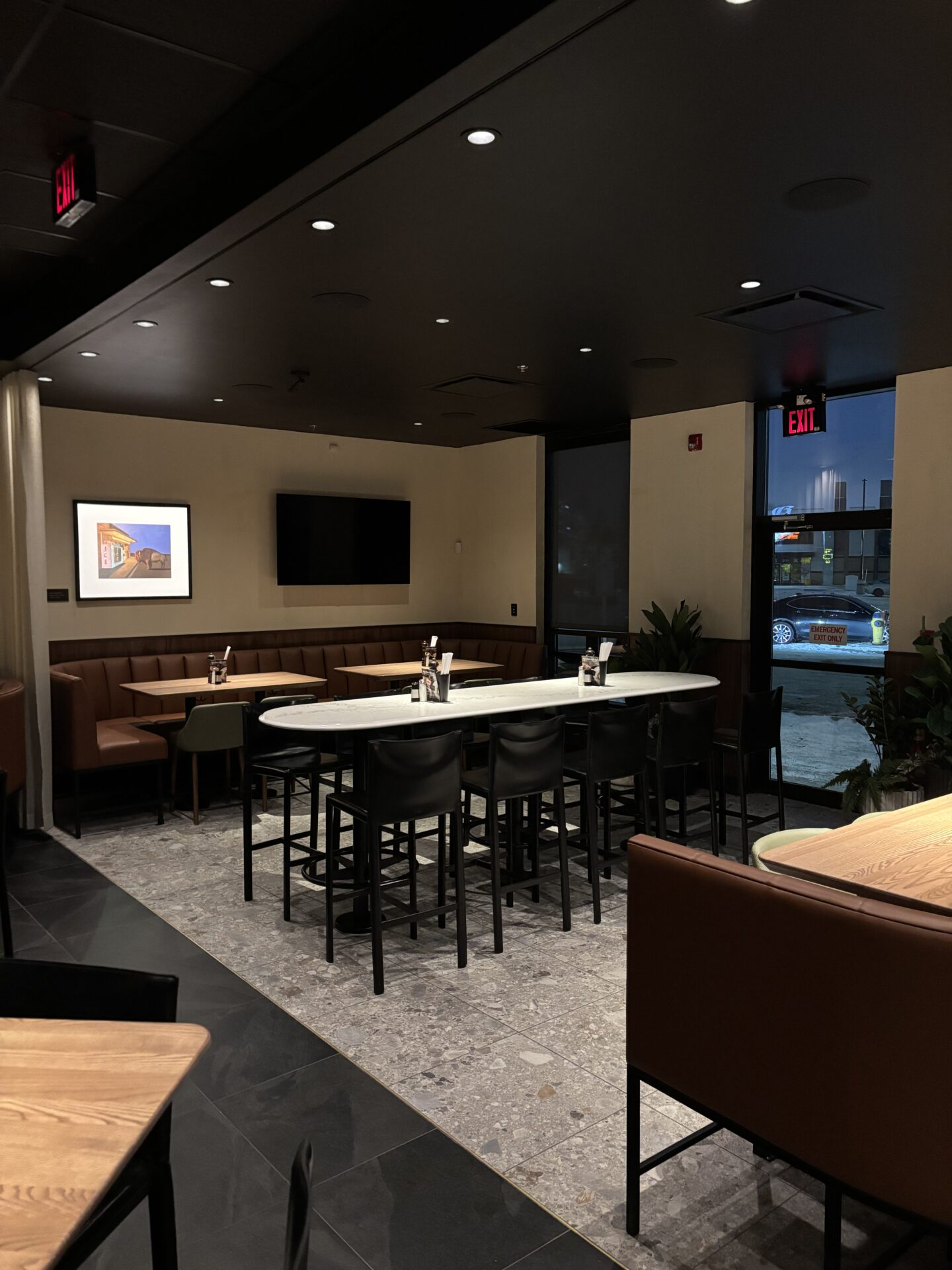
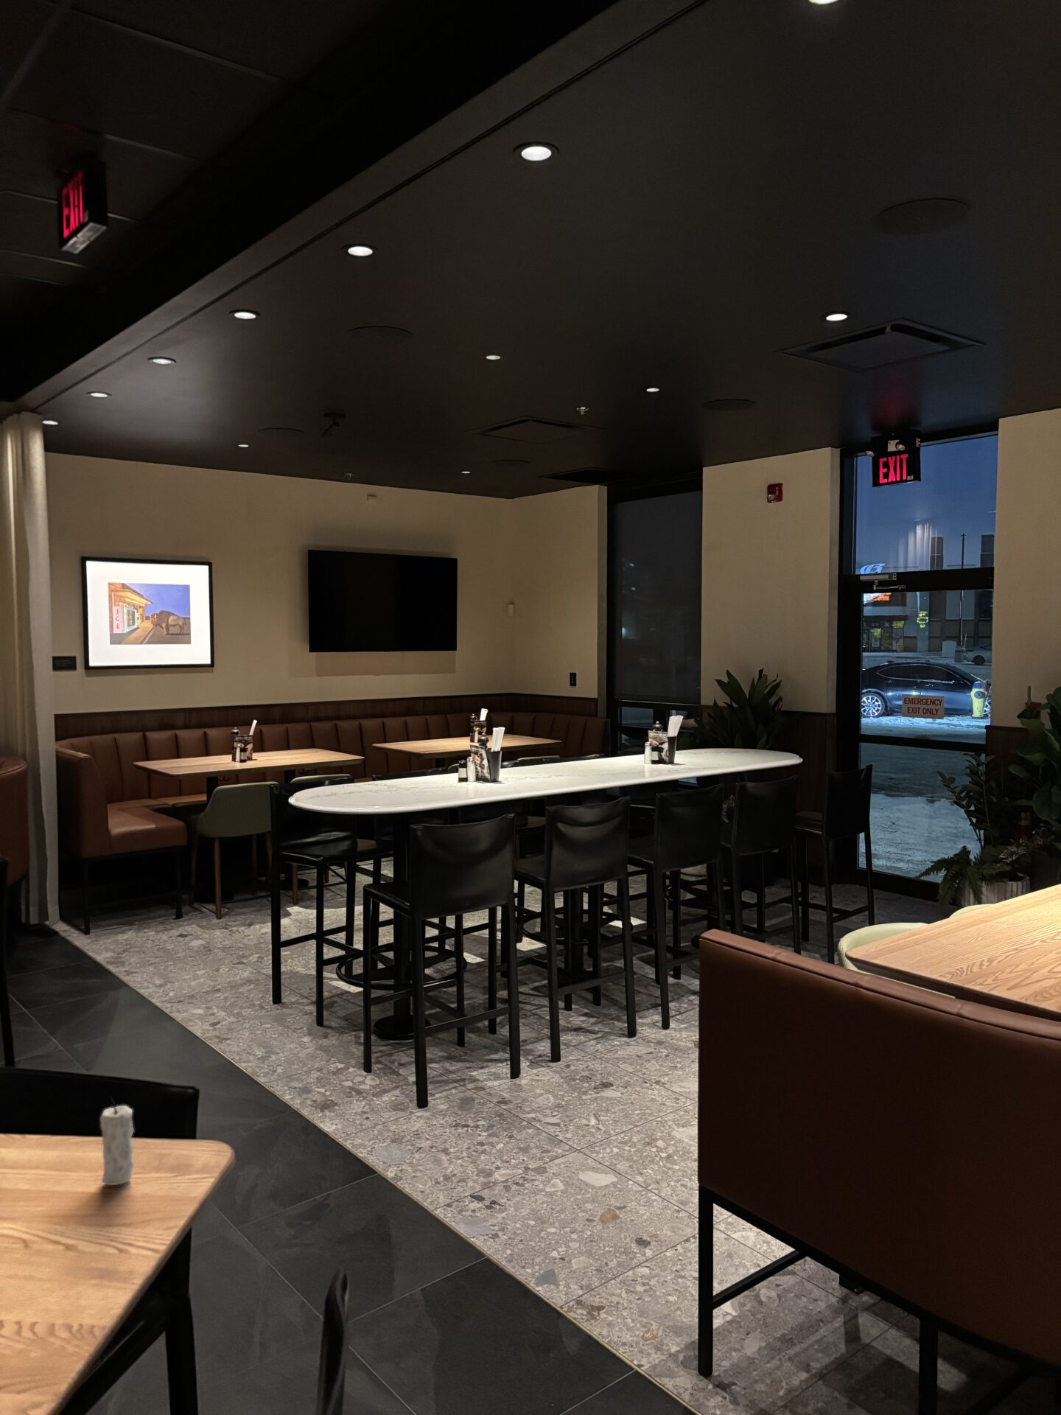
+ candle (116, 1138)
